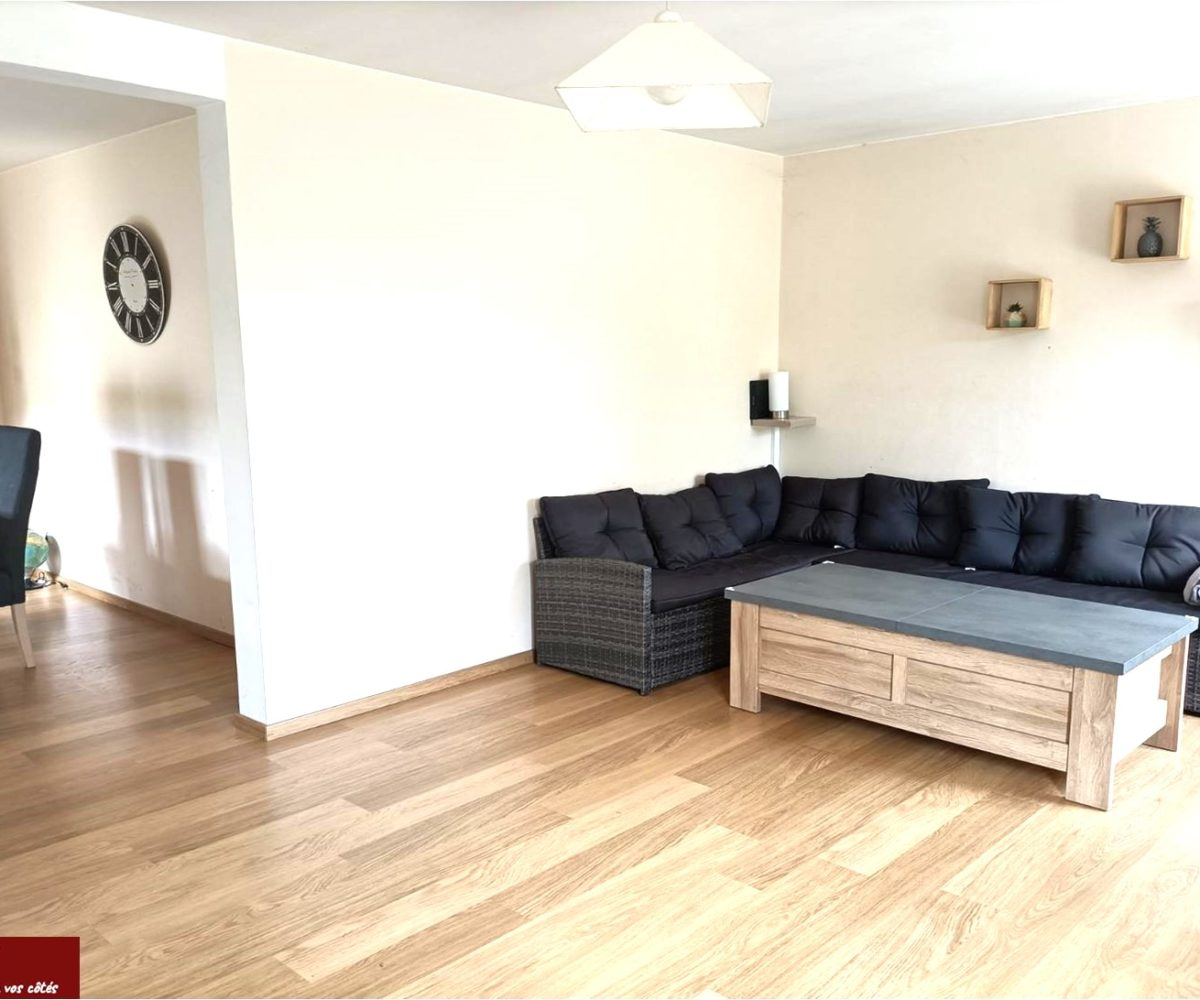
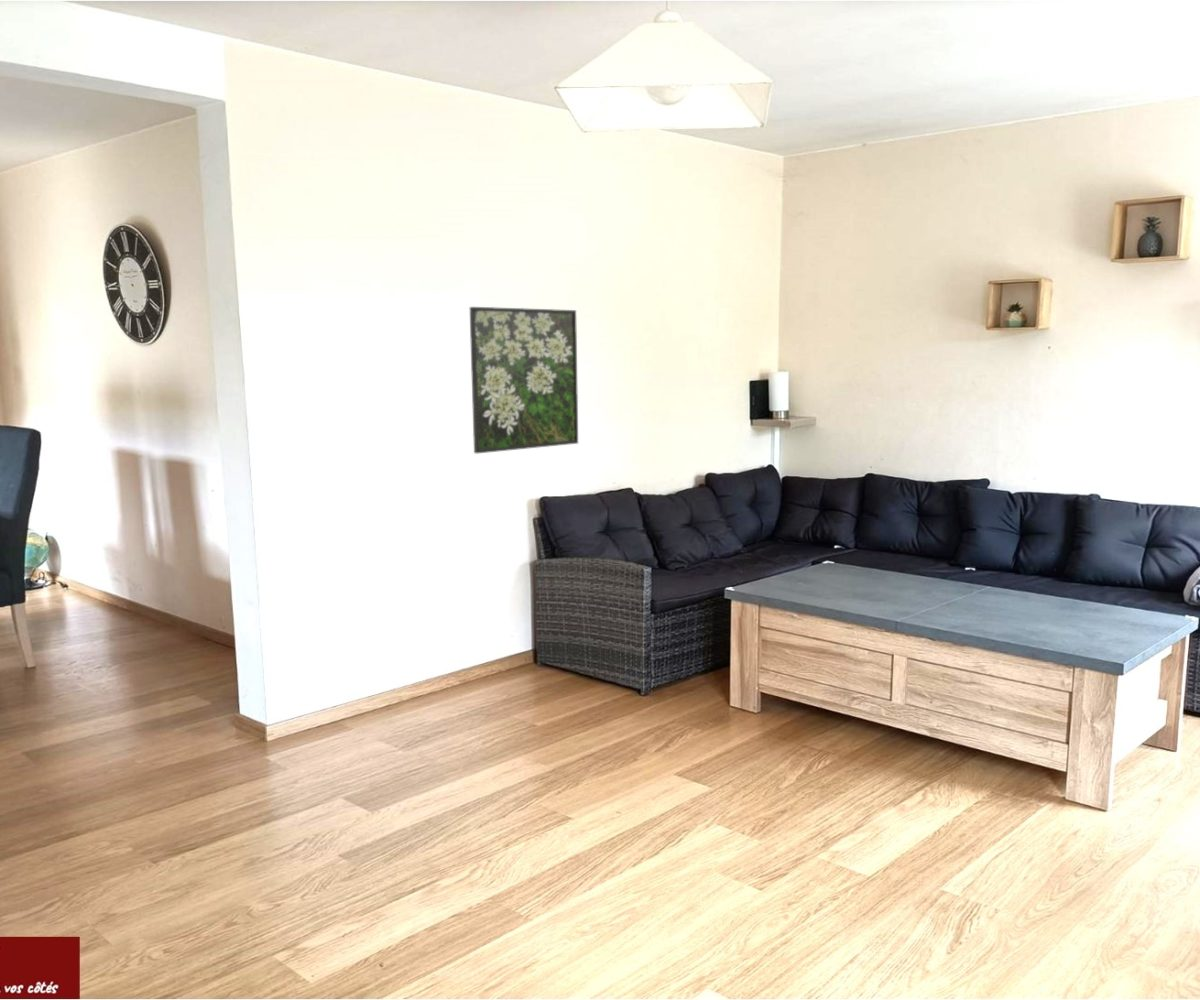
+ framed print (527, 379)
